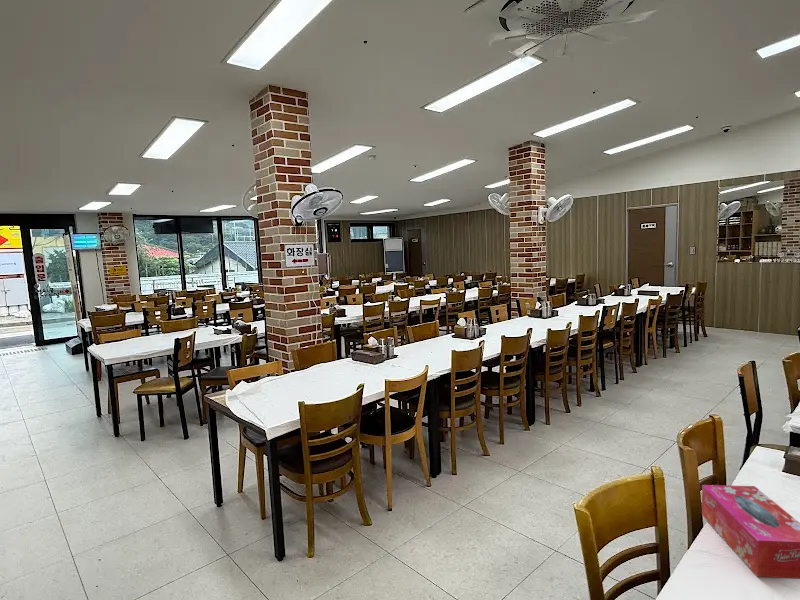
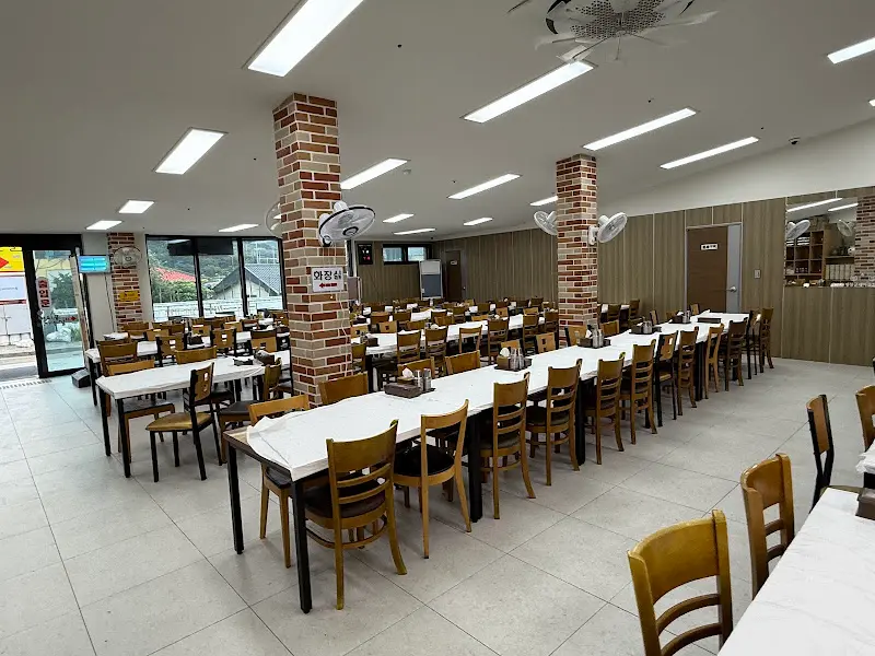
- tissue box (755, 527)
